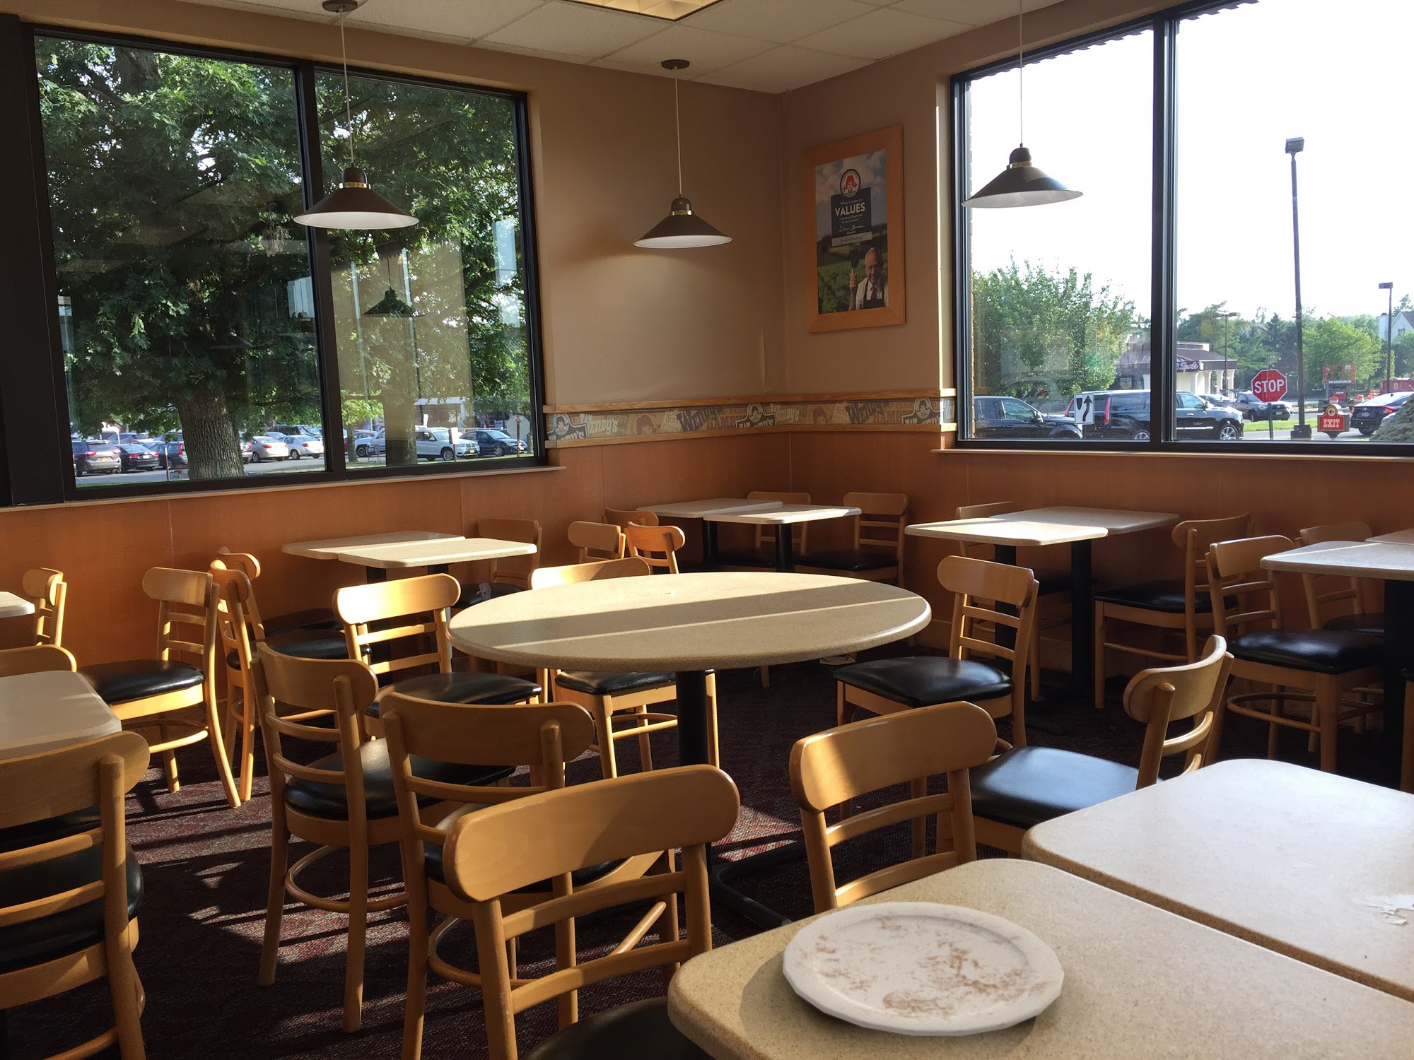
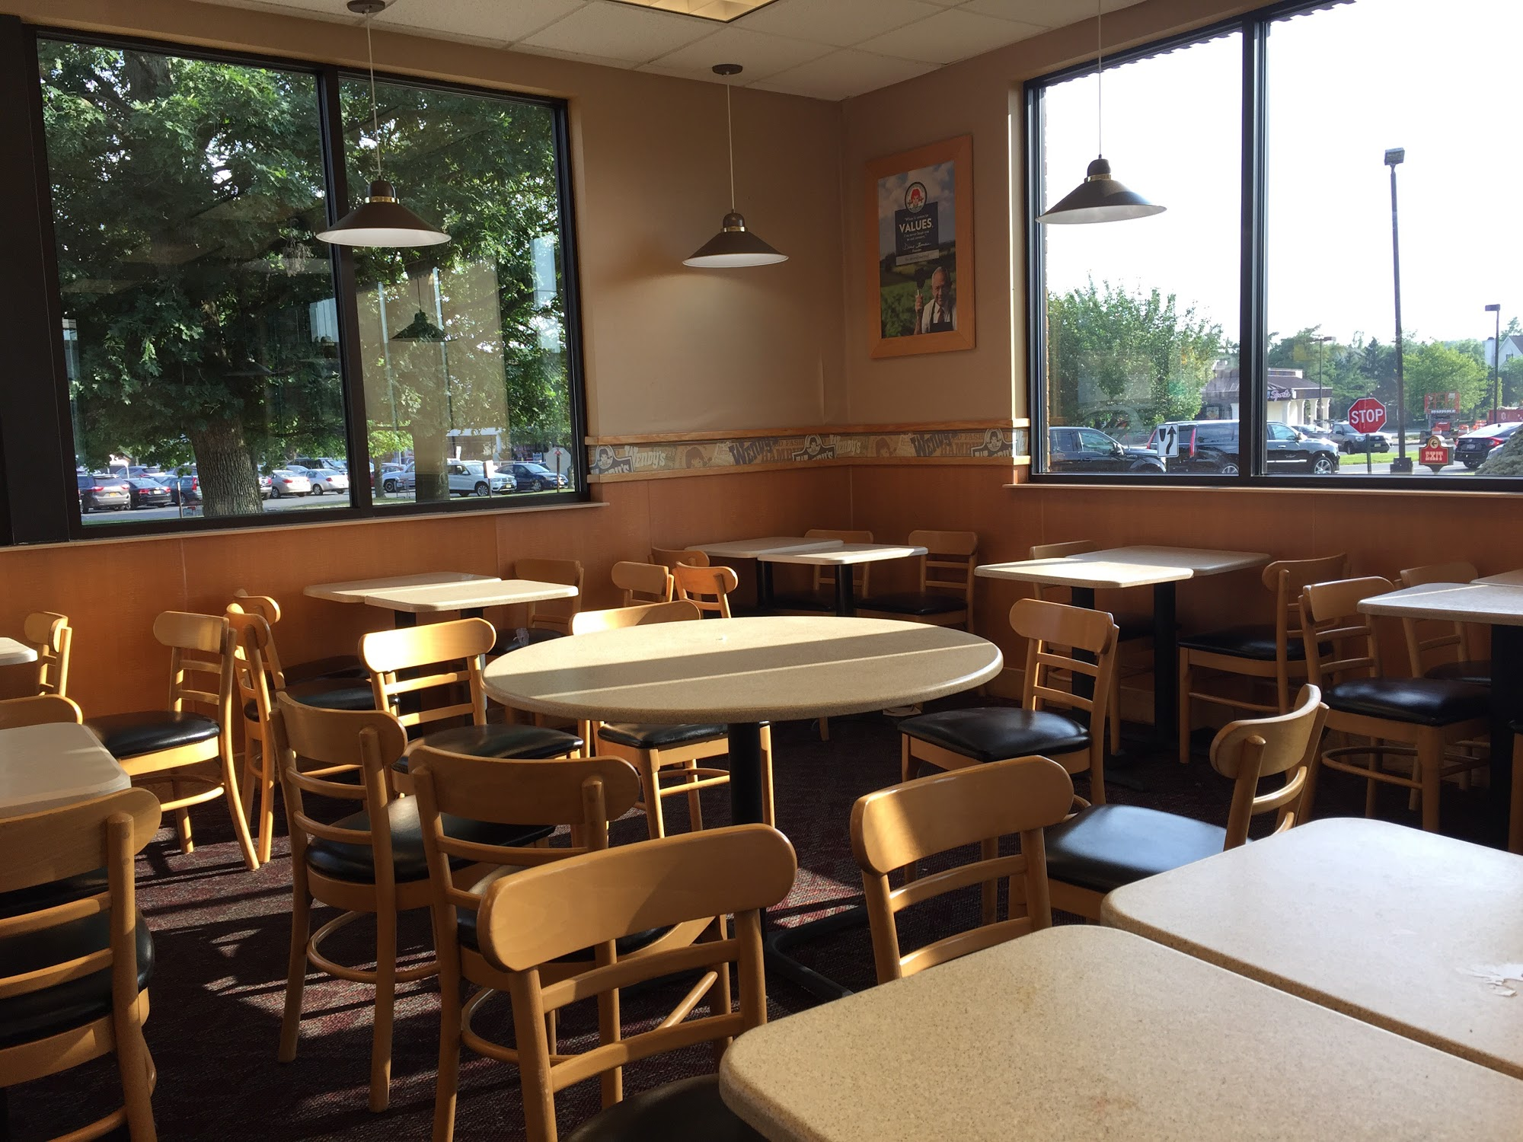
- plate (920, 964)
